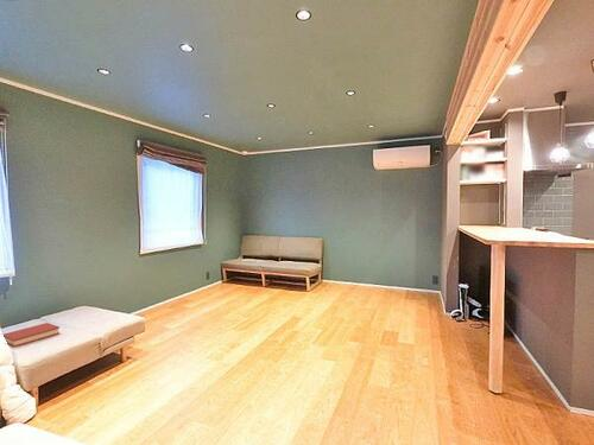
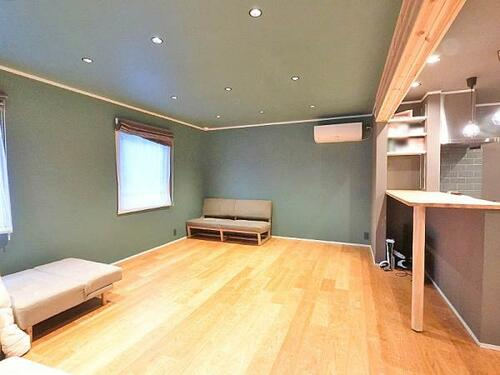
- hardback book (31, 333)
